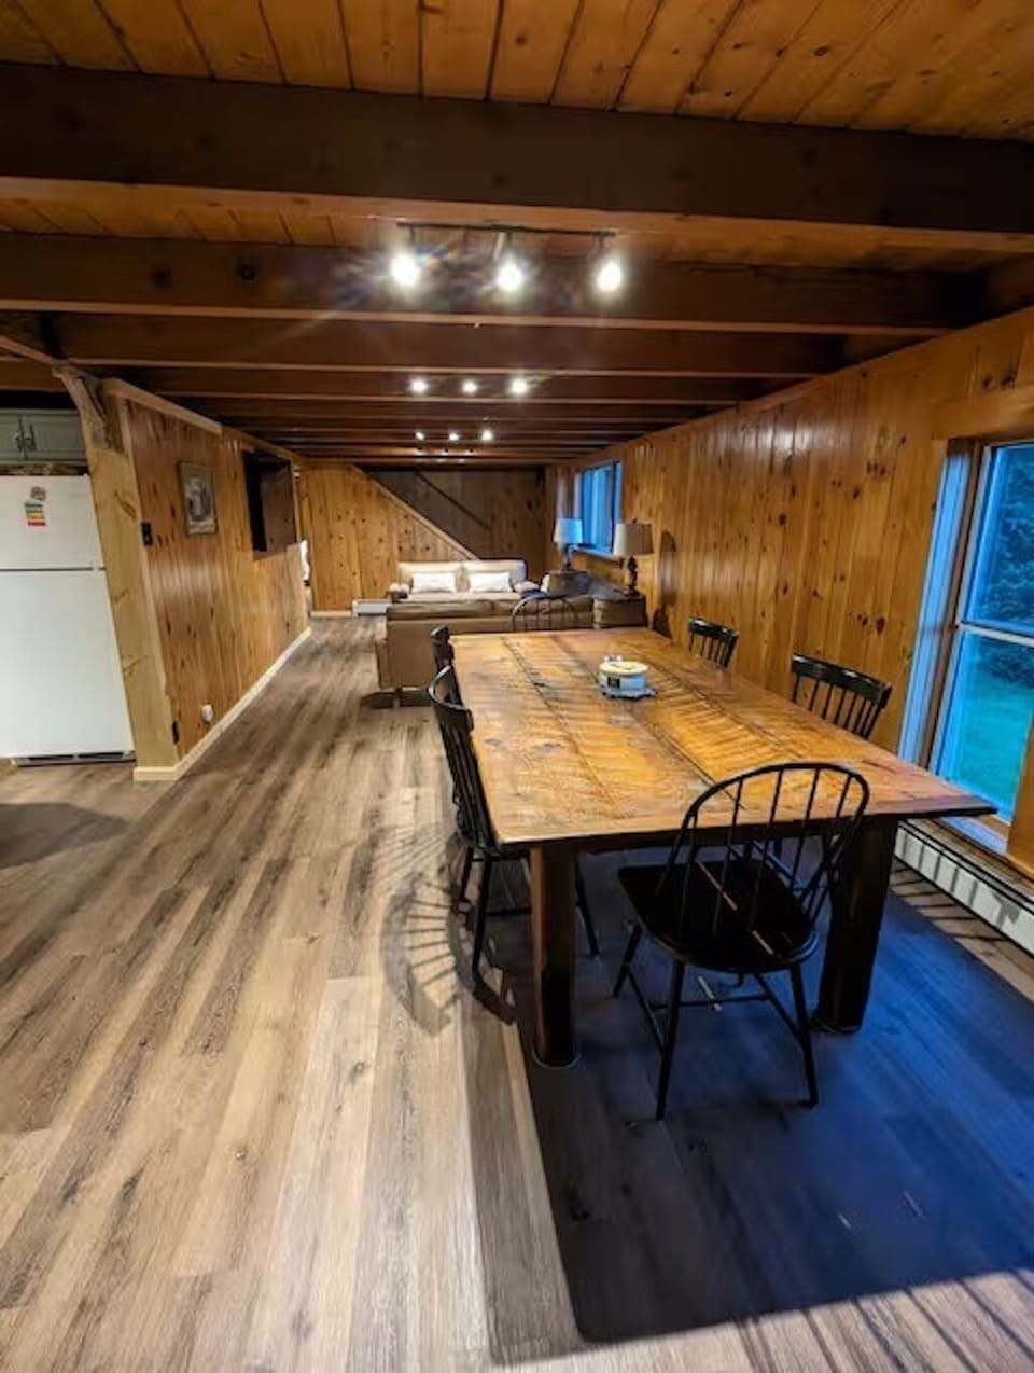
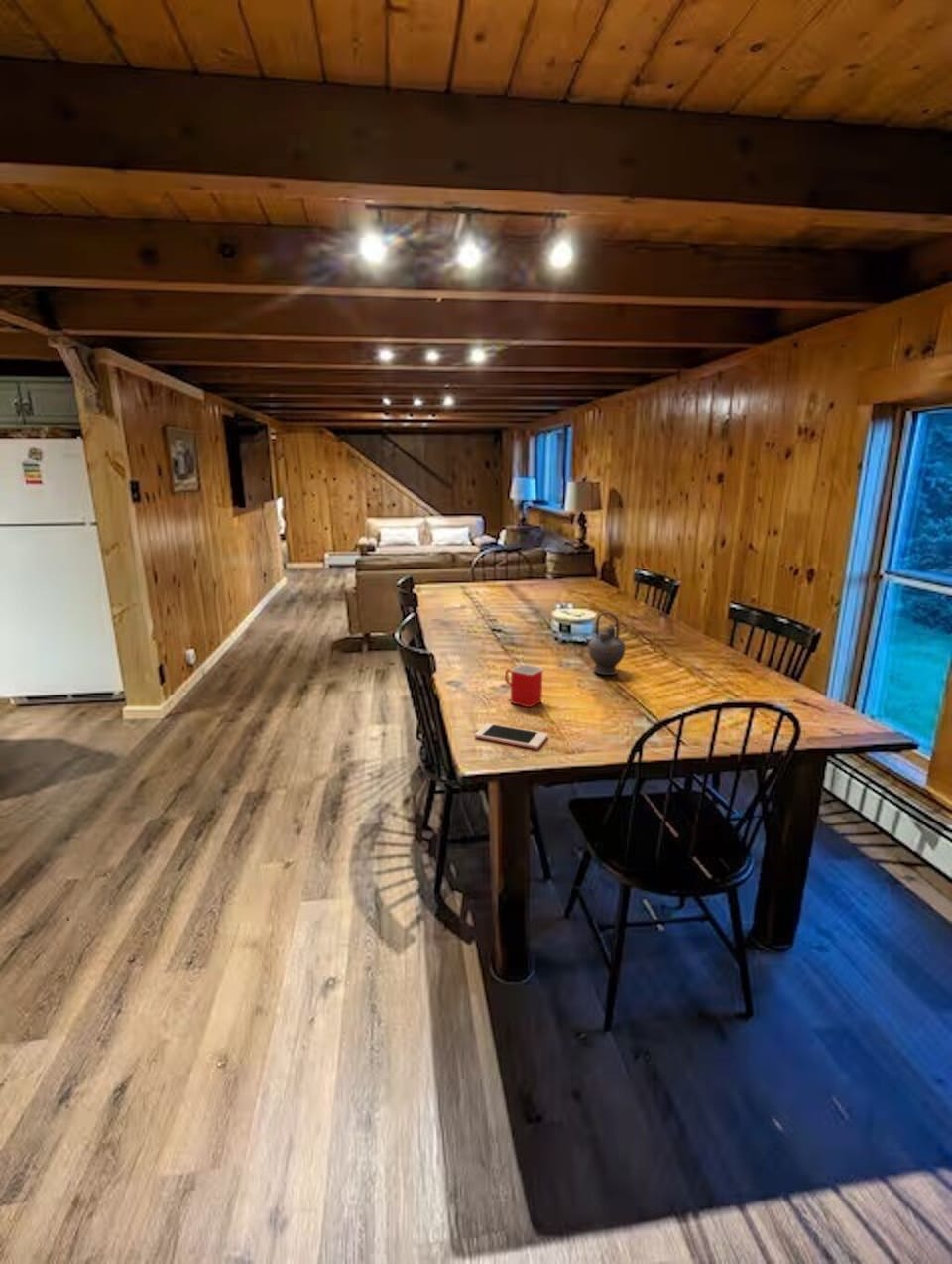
+ cell phone (511, 735)
+ teapot (603, 641)
+ mug (521, 684)
